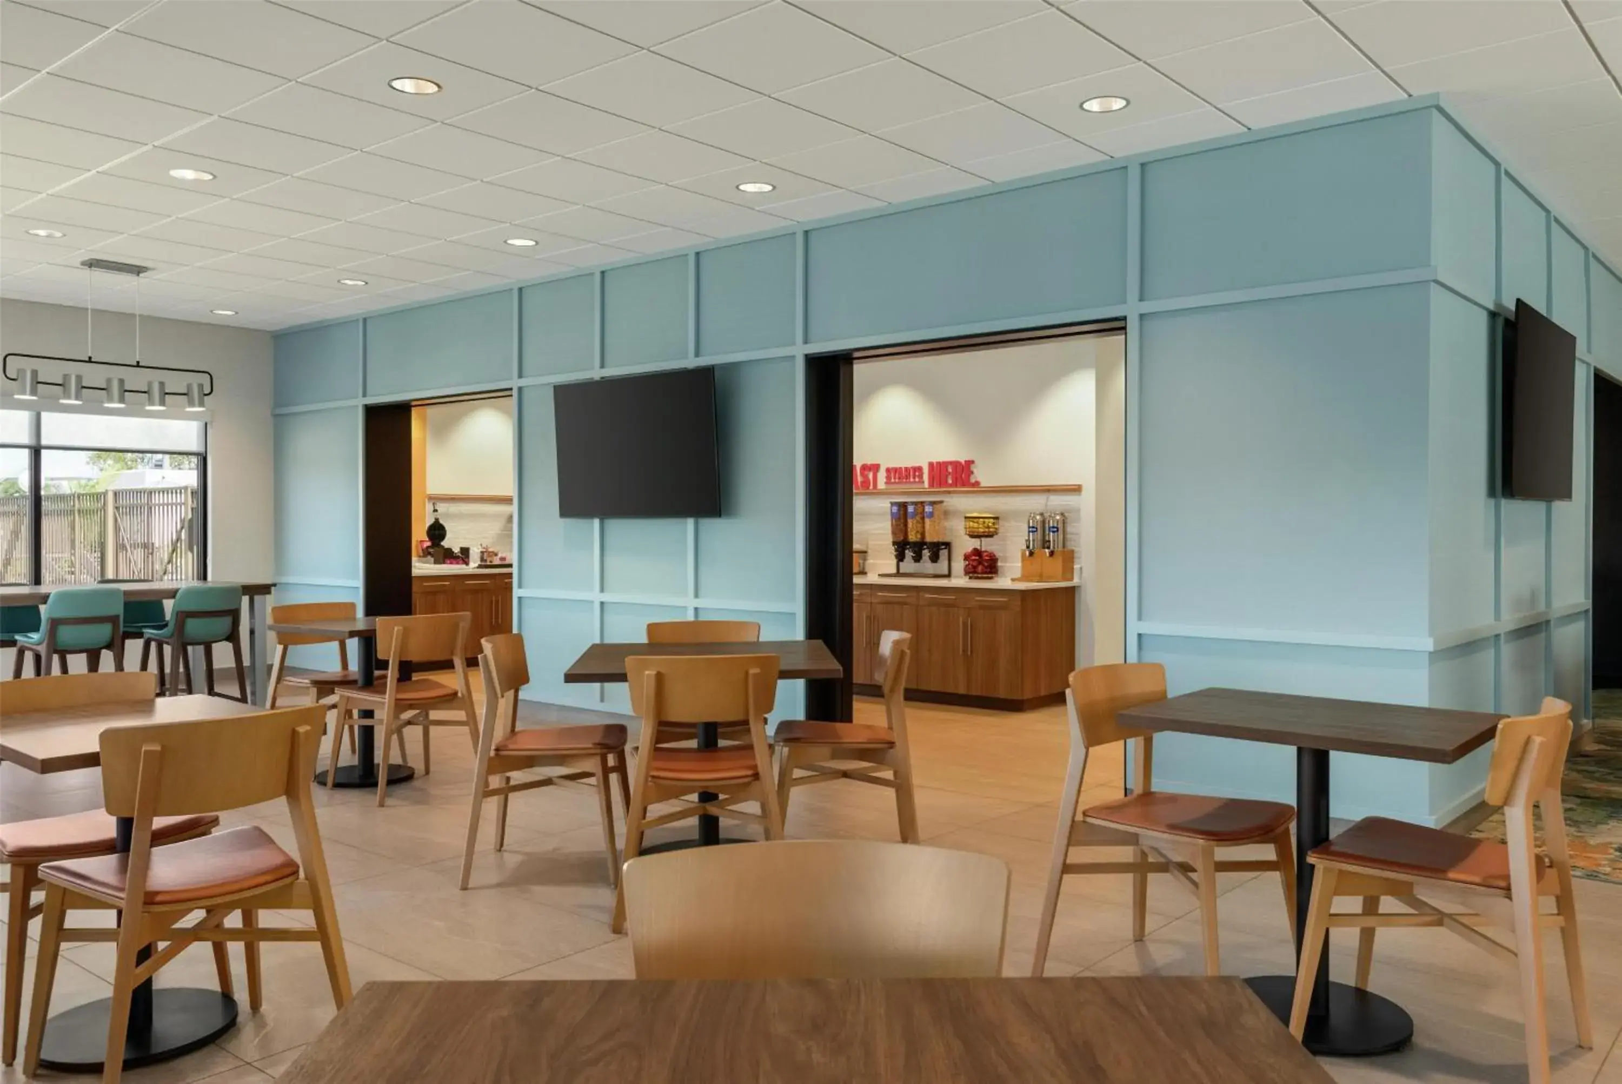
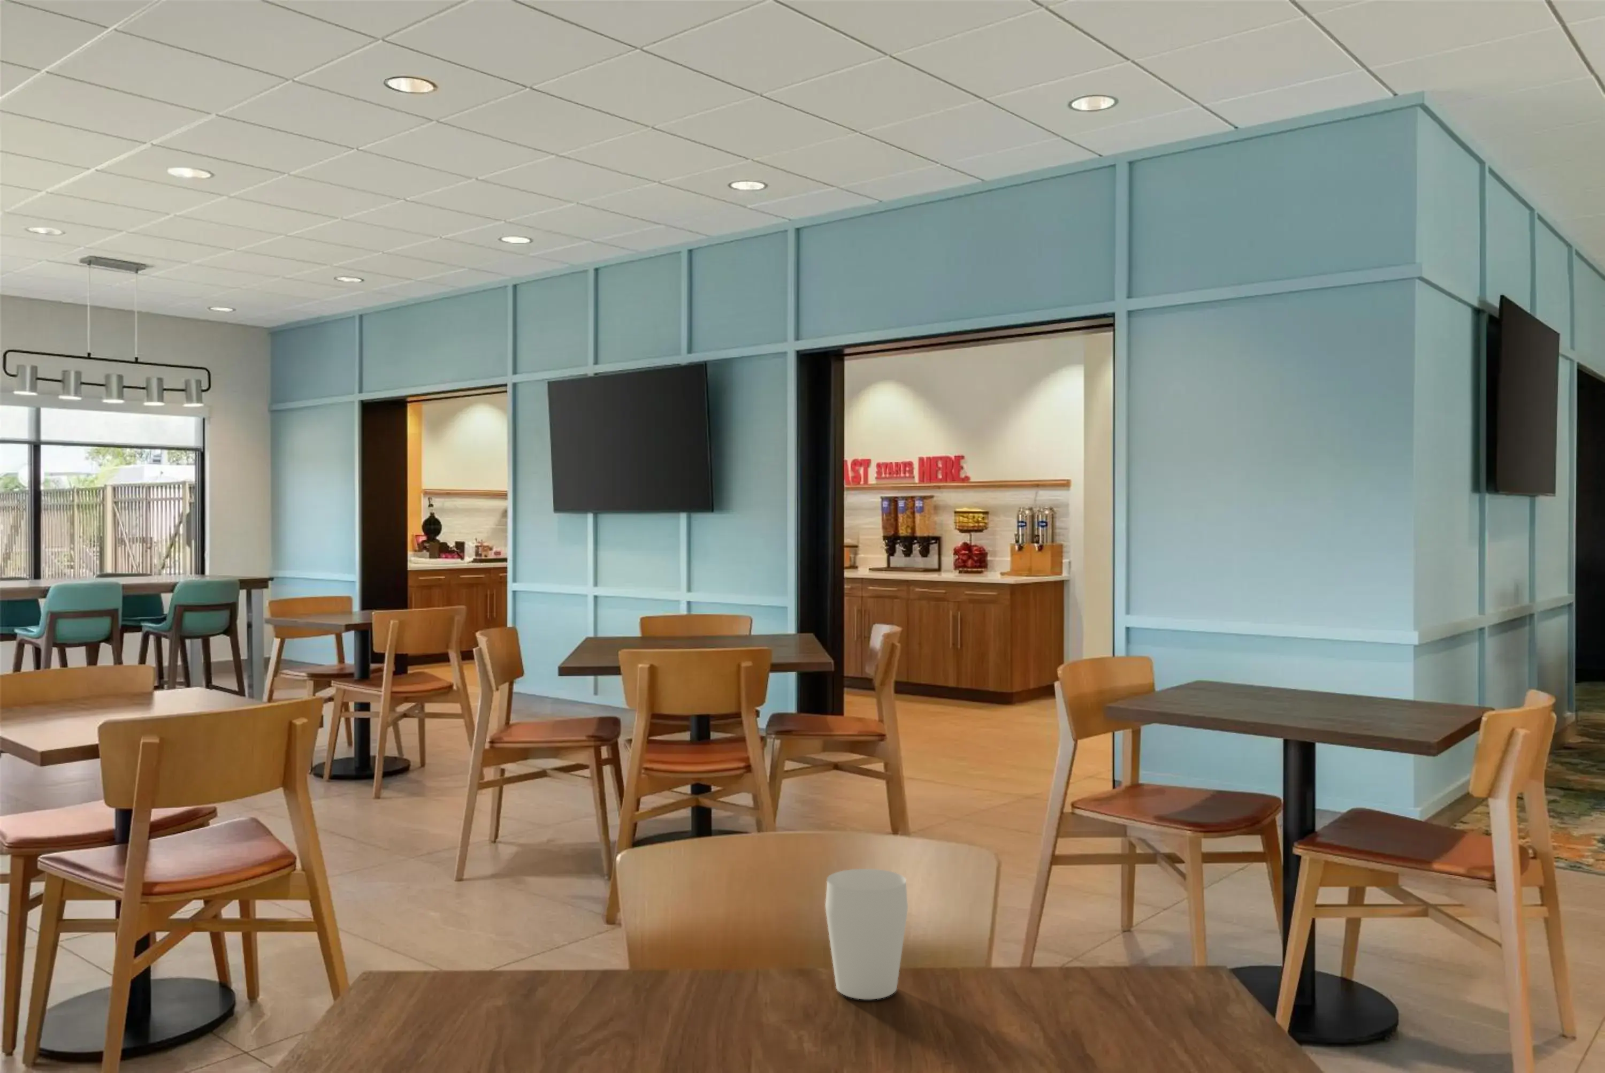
+ cup (866, 934)
